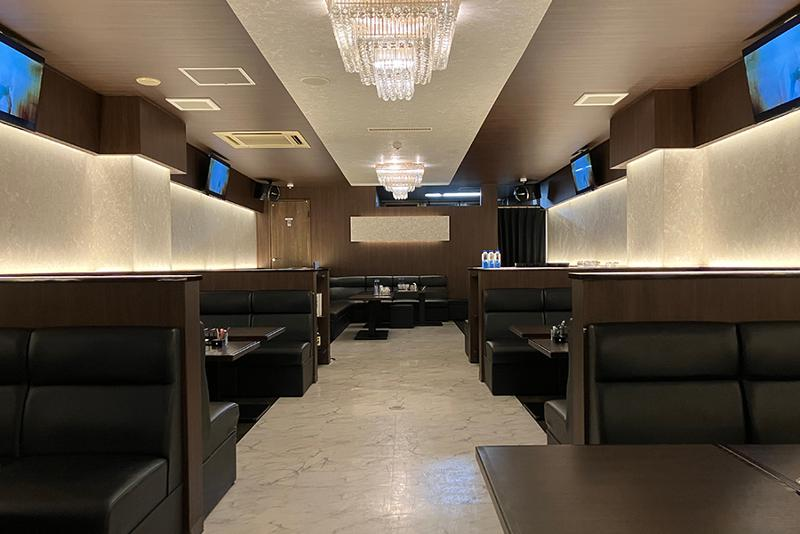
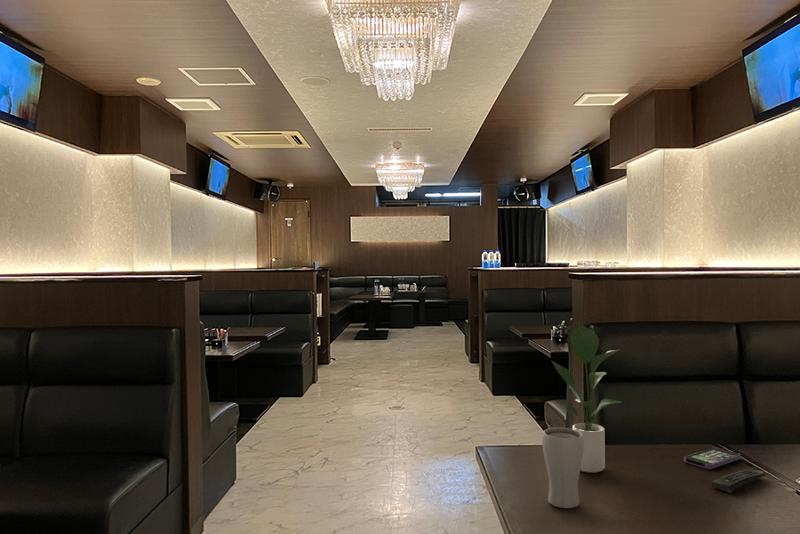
+ potted plant (583, 398)
+ smartphone (712, 457)
+ remote control (740, 478)
+ drinking glass (563, 467)
